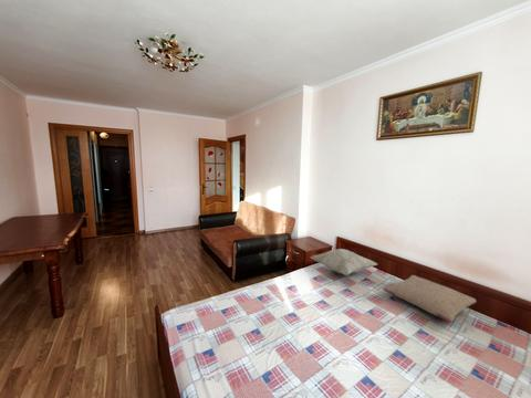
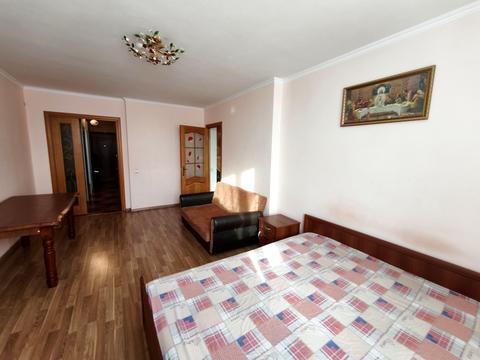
- pillow (428, 295)
- decorative pillow (343, 260)
